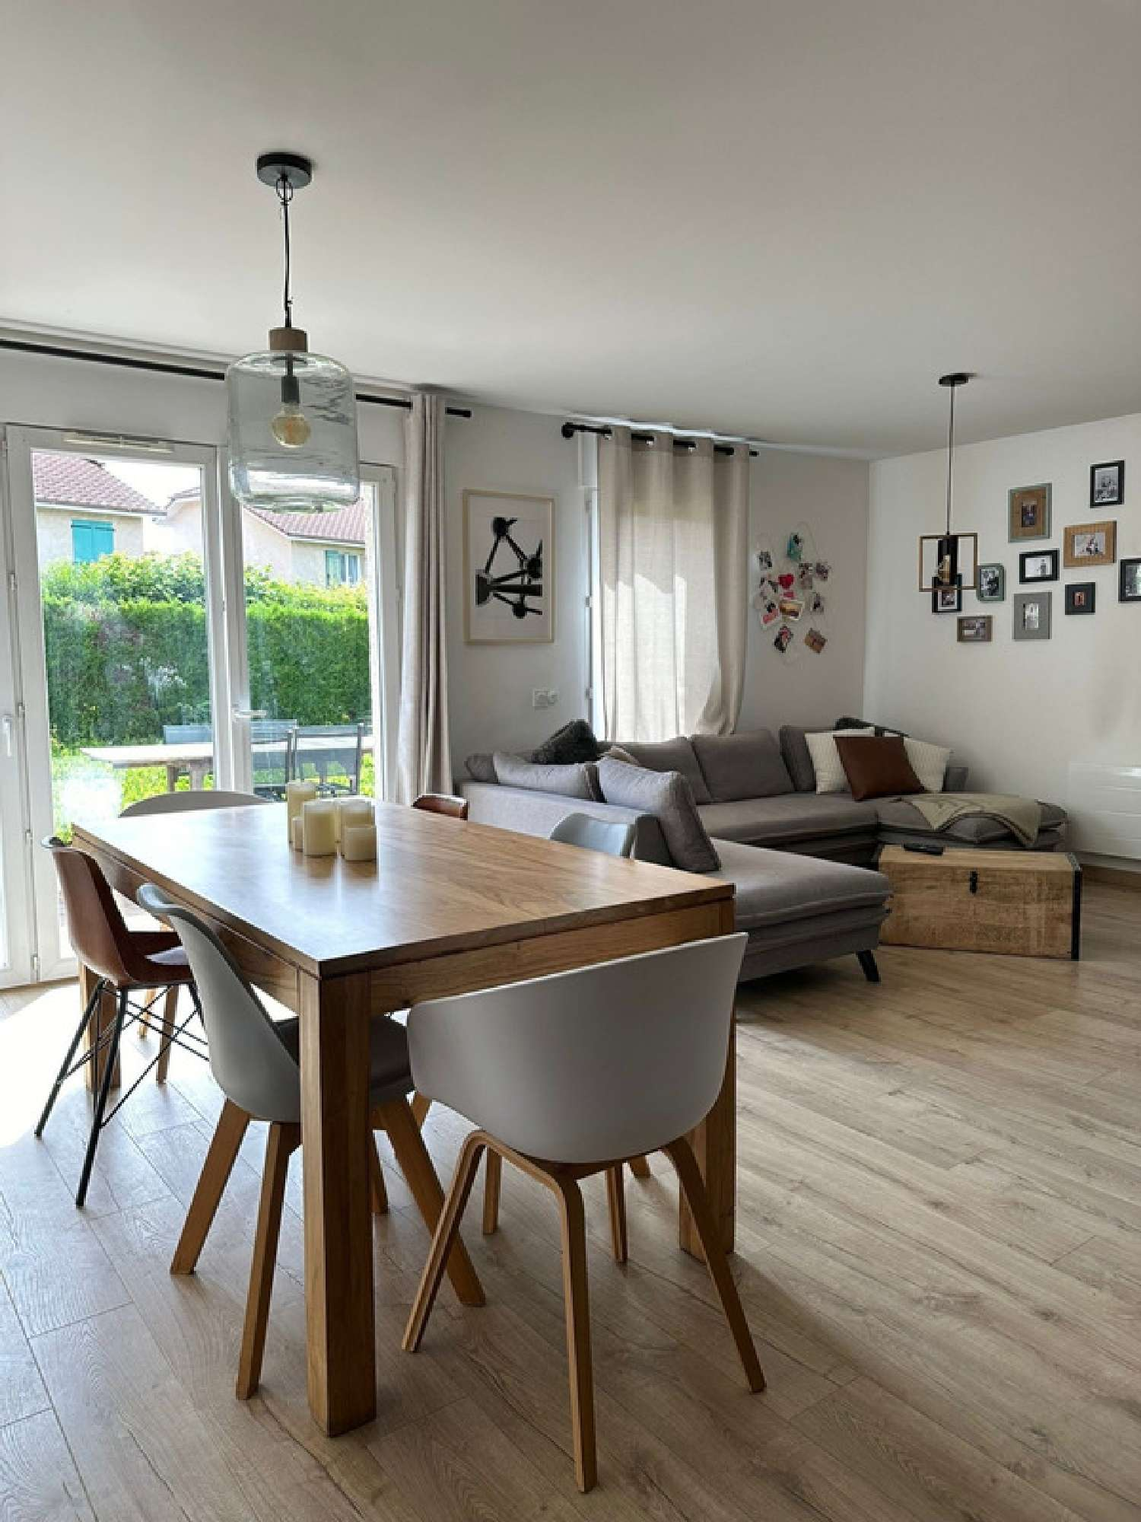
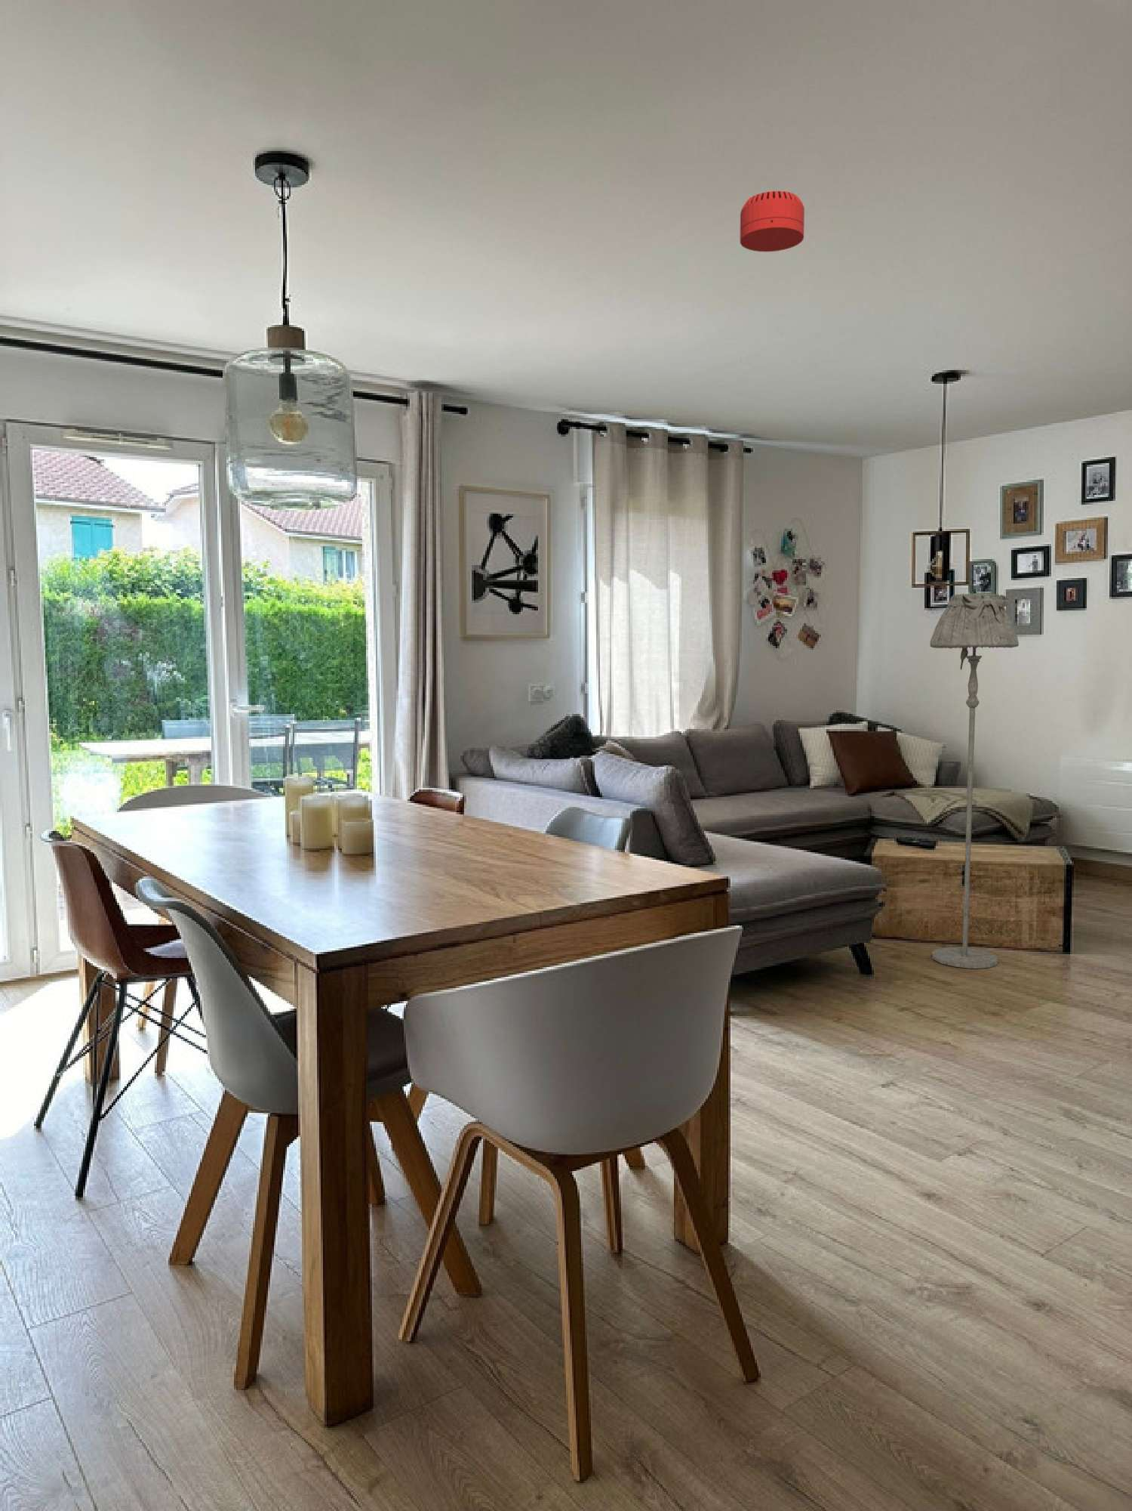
+ smoke detector (772, 220)
+ floor lamp (969, 779)
